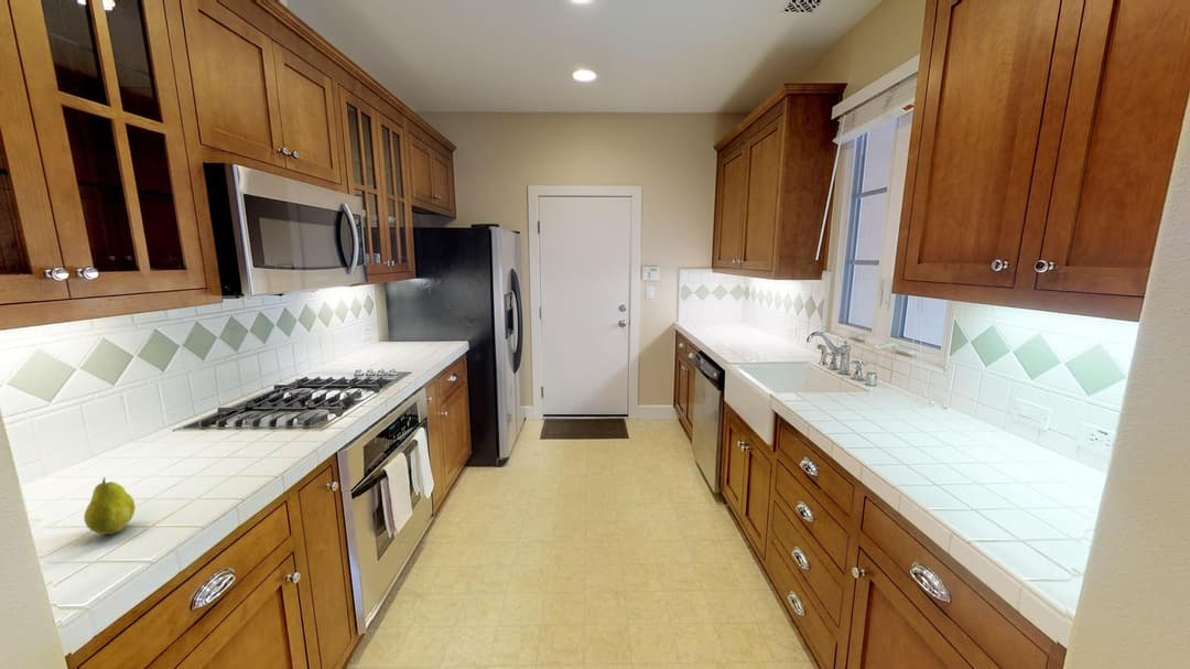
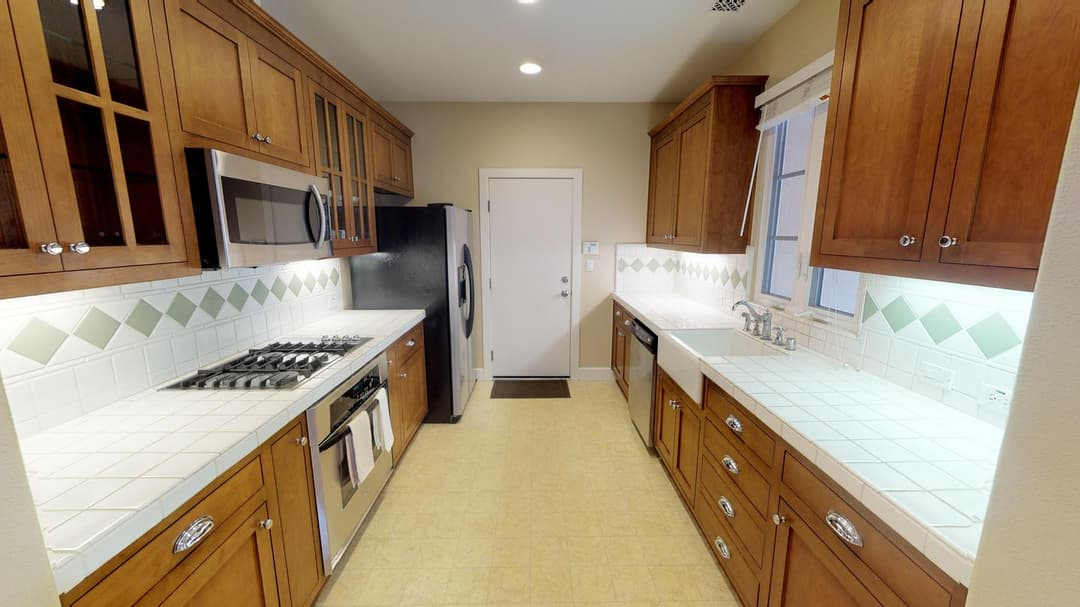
- fruit (110, 506)
